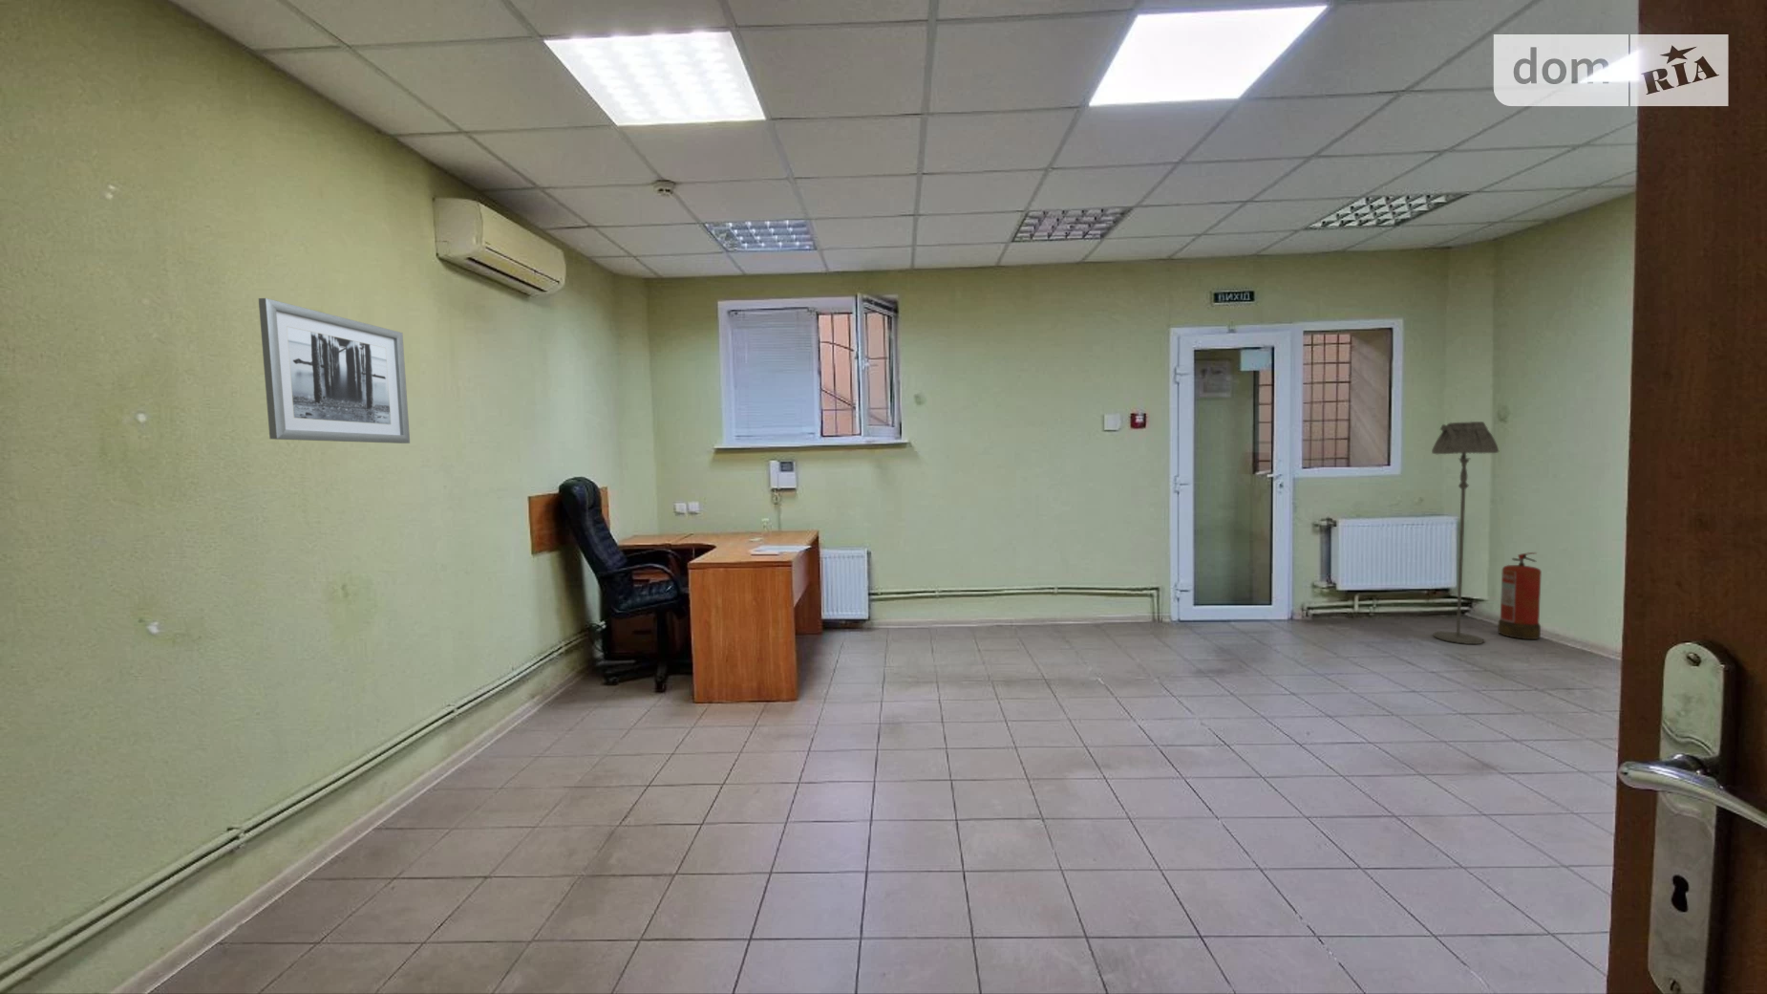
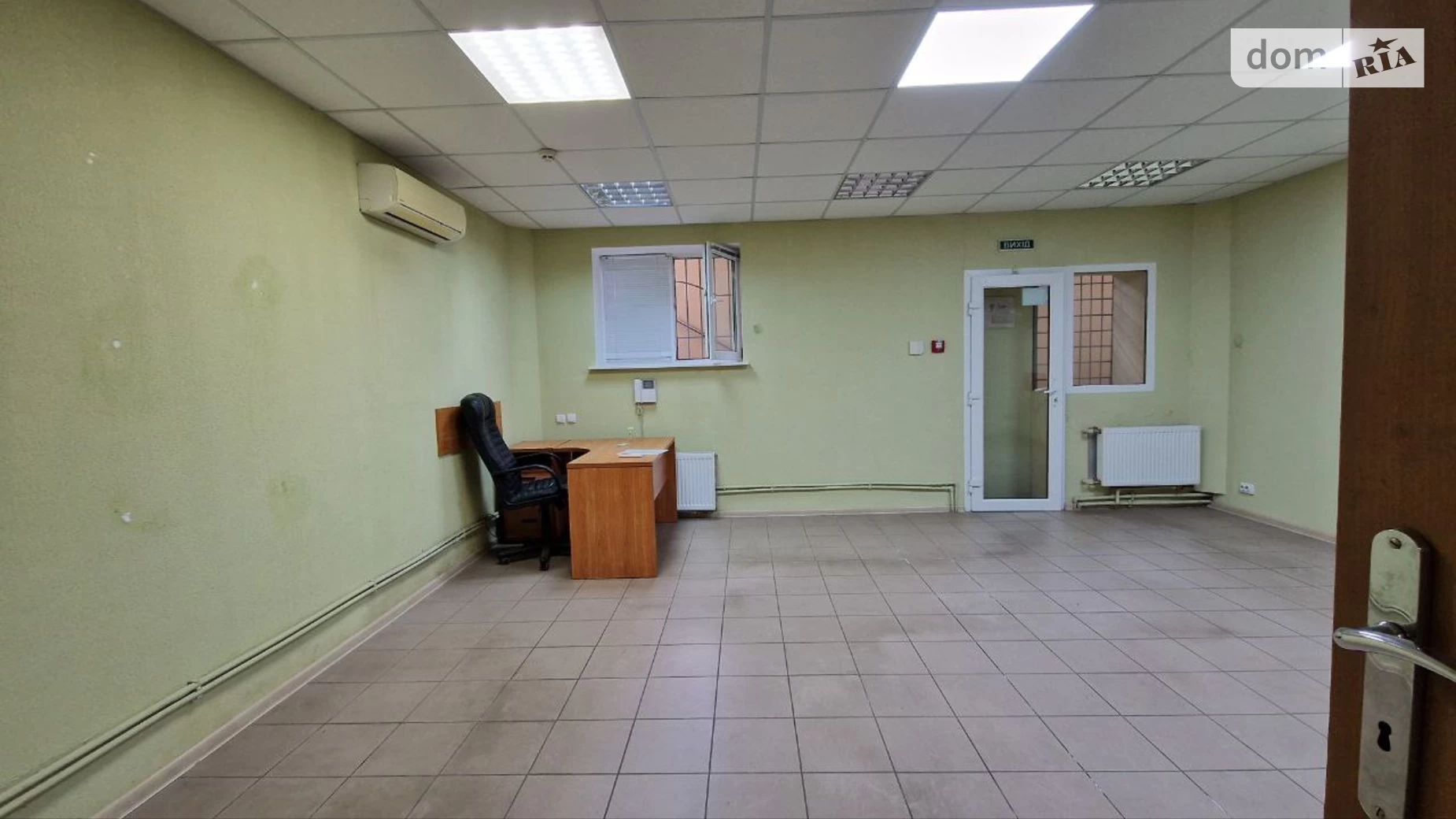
- floor lamp (1461, 532)
- fire extinguisher (1519, 592)
- wall art (343, 380)
